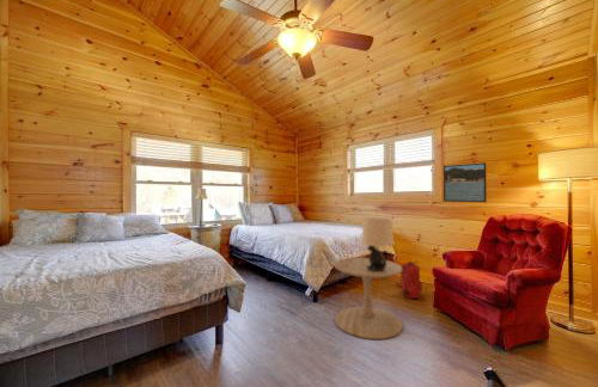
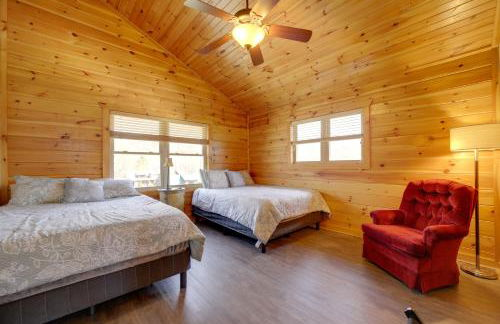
- side table (367, 293)
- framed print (463, 183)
- backpack (408, 278)
- table lamp (377, 242)
